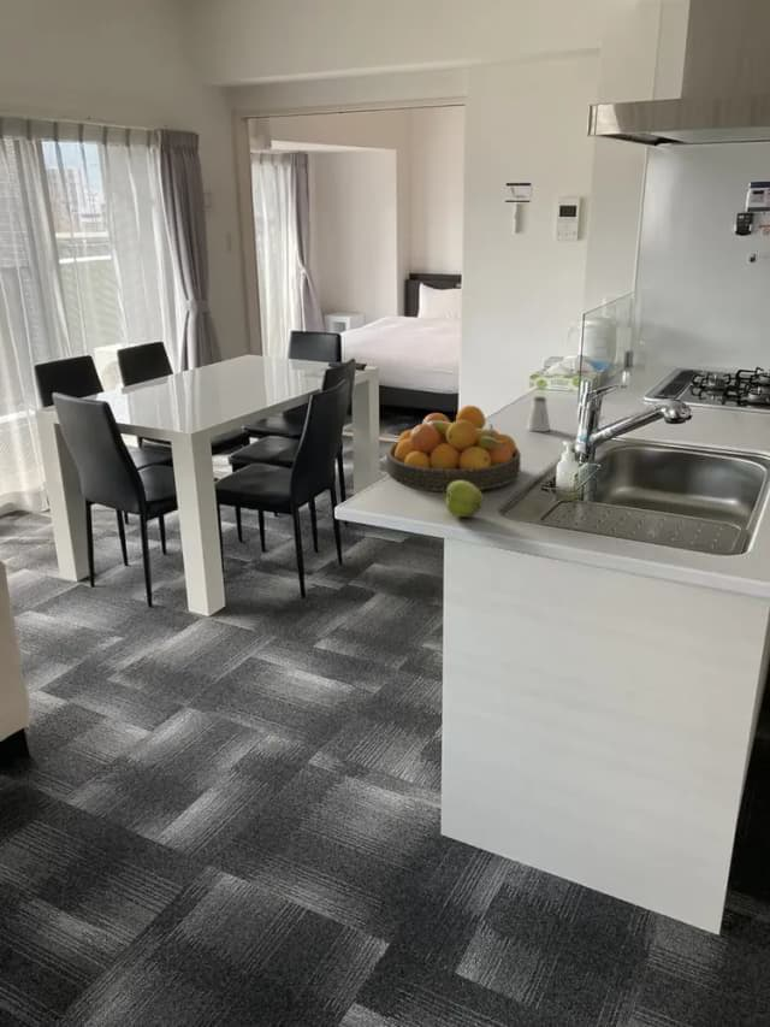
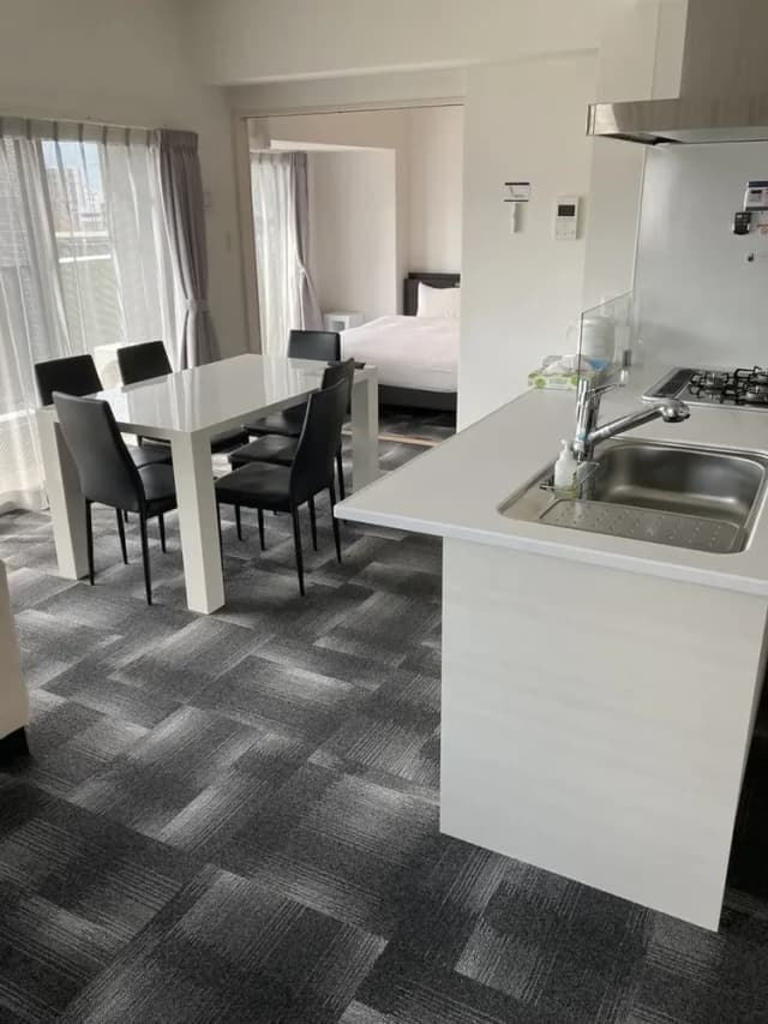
- apple (462, 498)
- saltshaker (539, 413)
- fruit bowl (452, 442)
